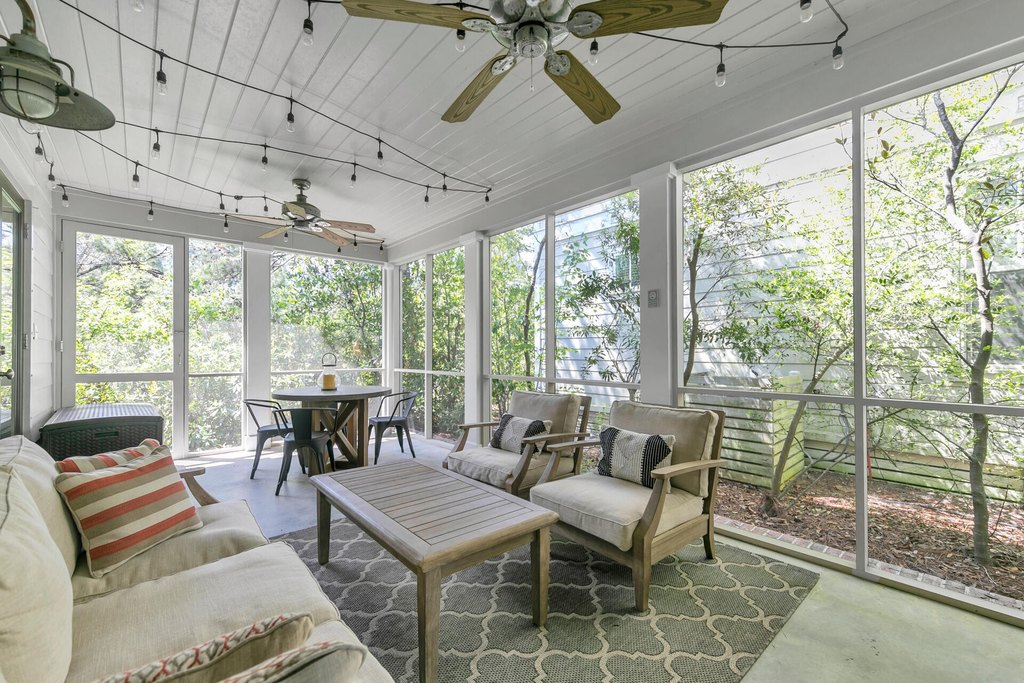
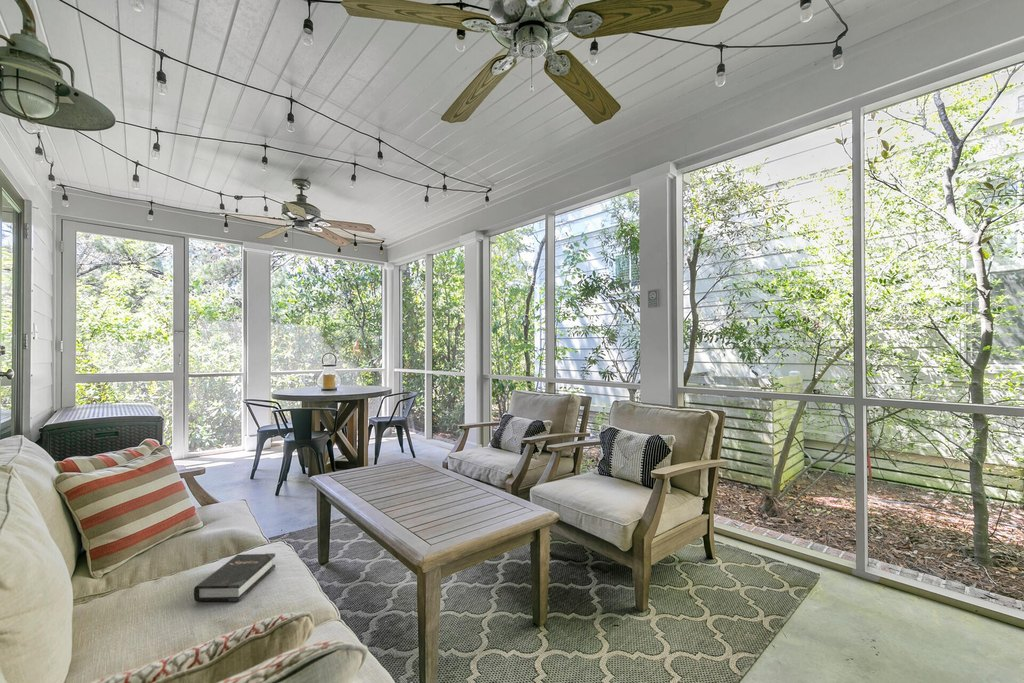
+ hardback book (237, 575)
